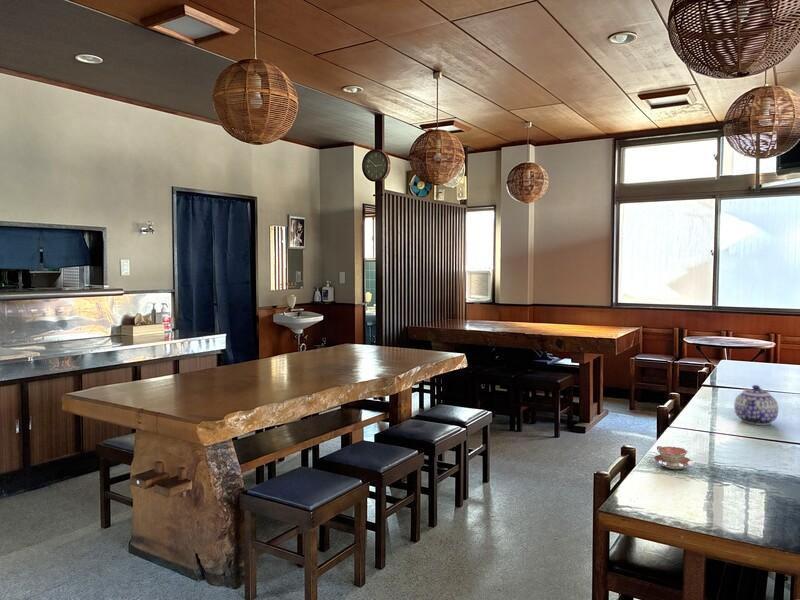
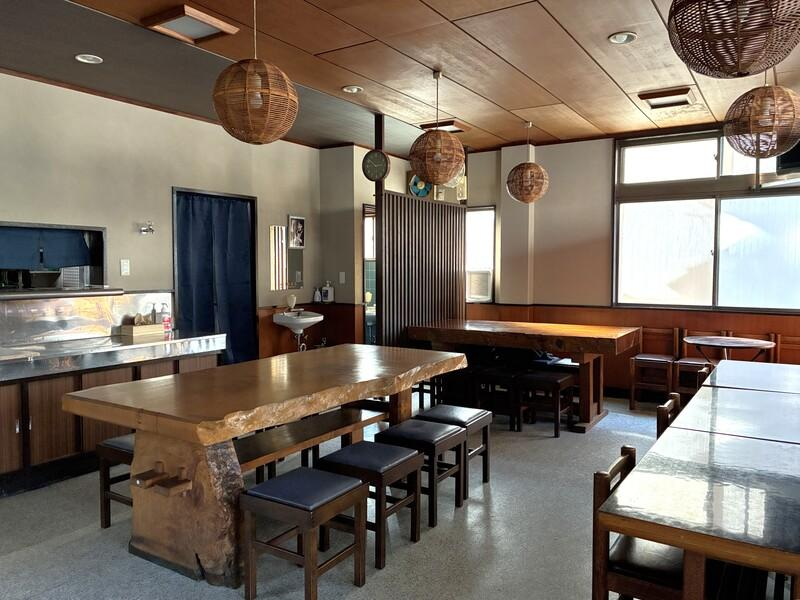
- teacup (672, 457)
- teapot (756, 403)
